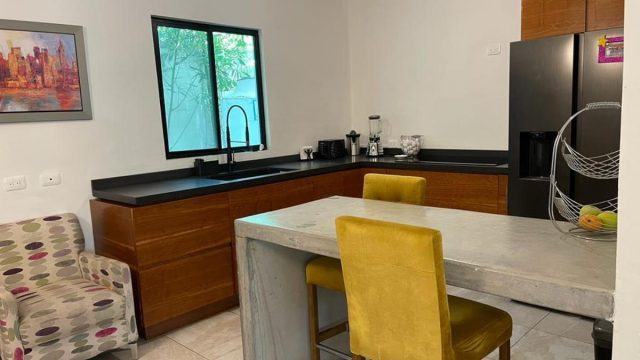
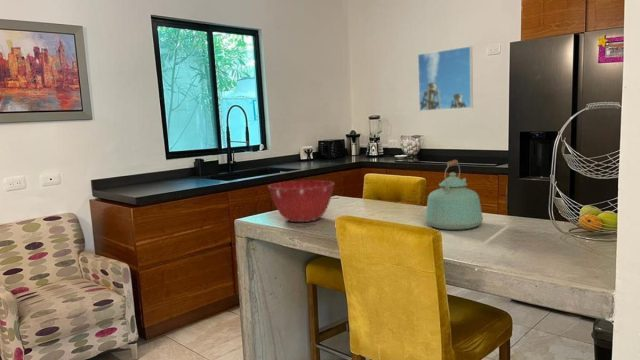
+ mixing bowl (302, 201)
+ kettle (454, 192)
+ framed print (444, 80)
